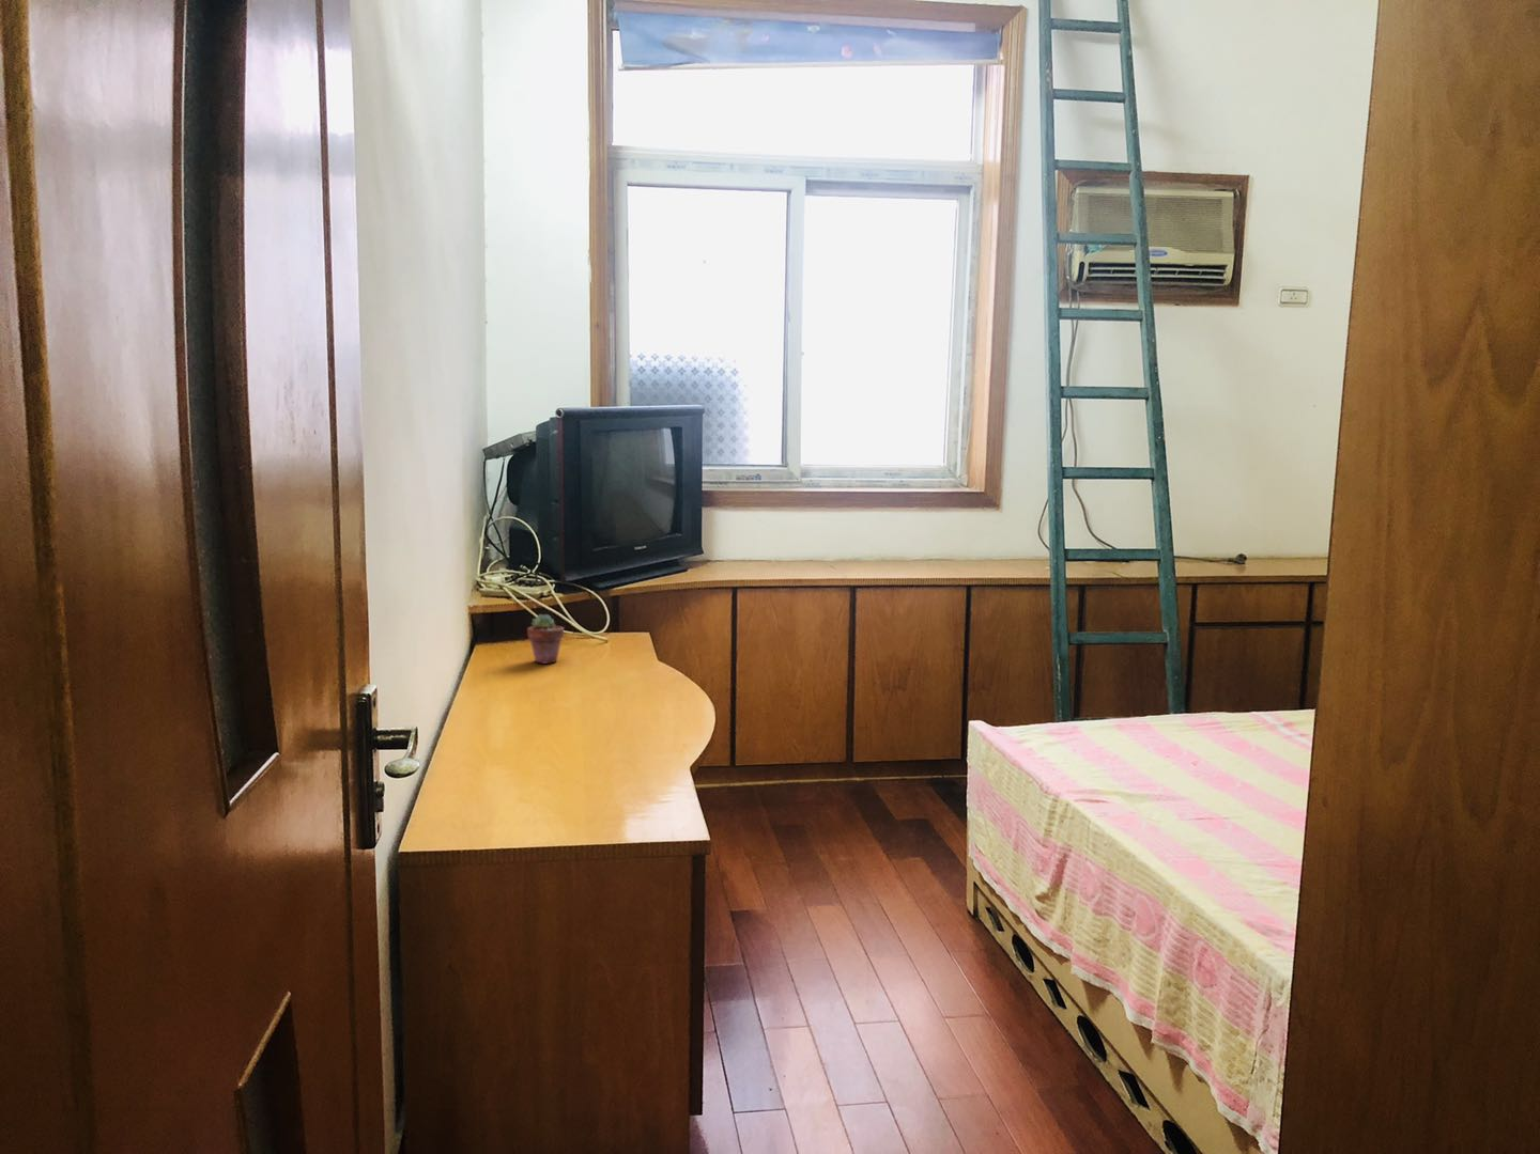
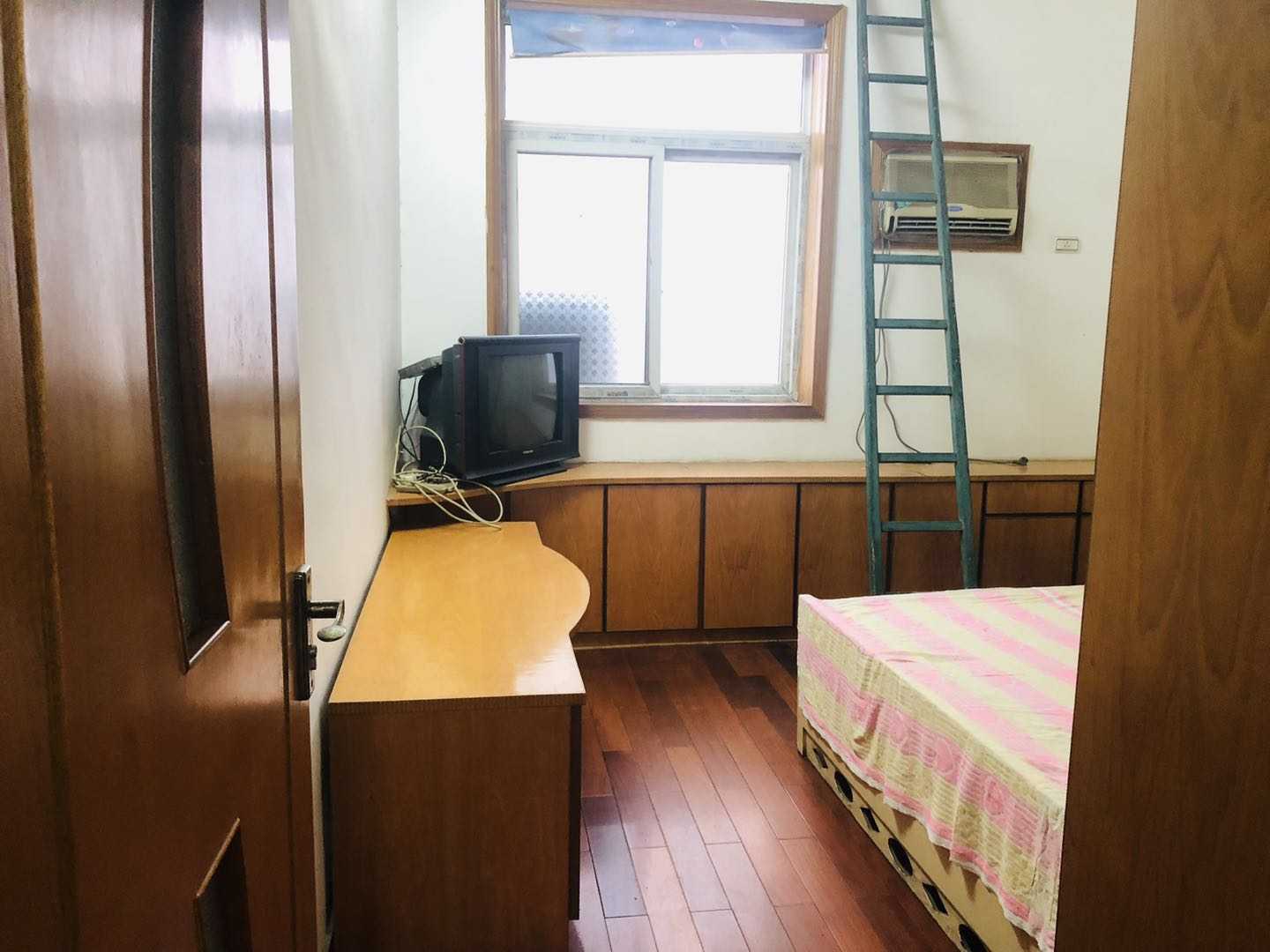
- potted succulent (546, 636)
